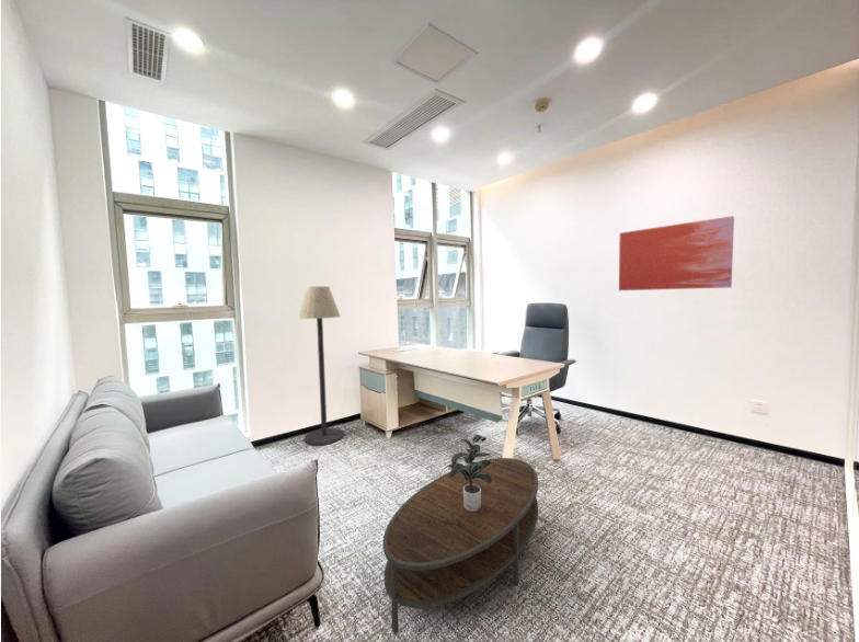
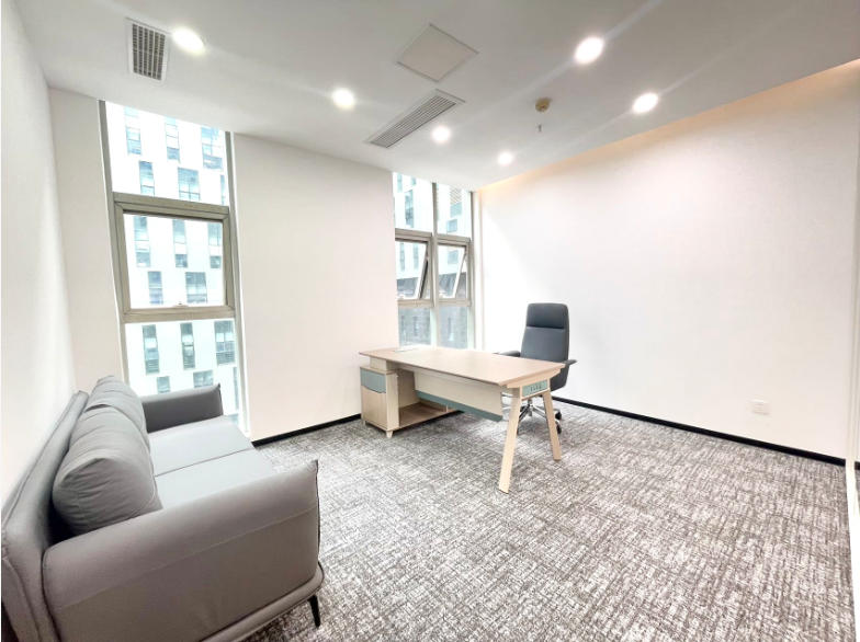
- wall art (669, 257)
- coffee table (471, 527)
- floor lamp (321, 363)
- potted plant (466, 472)
